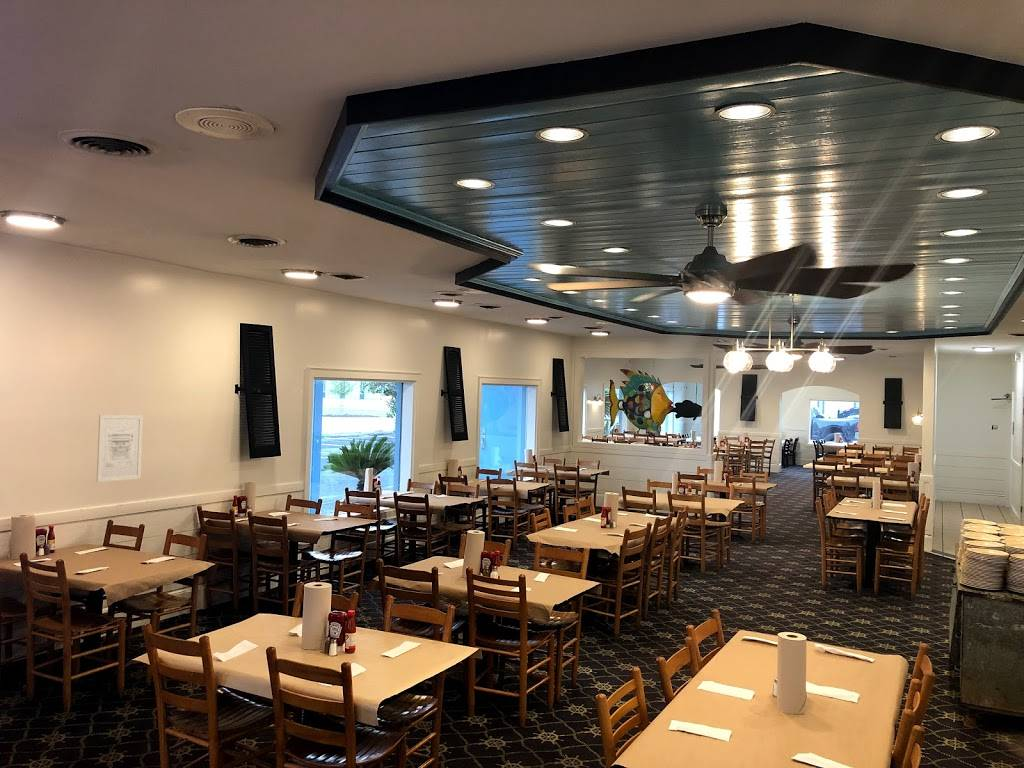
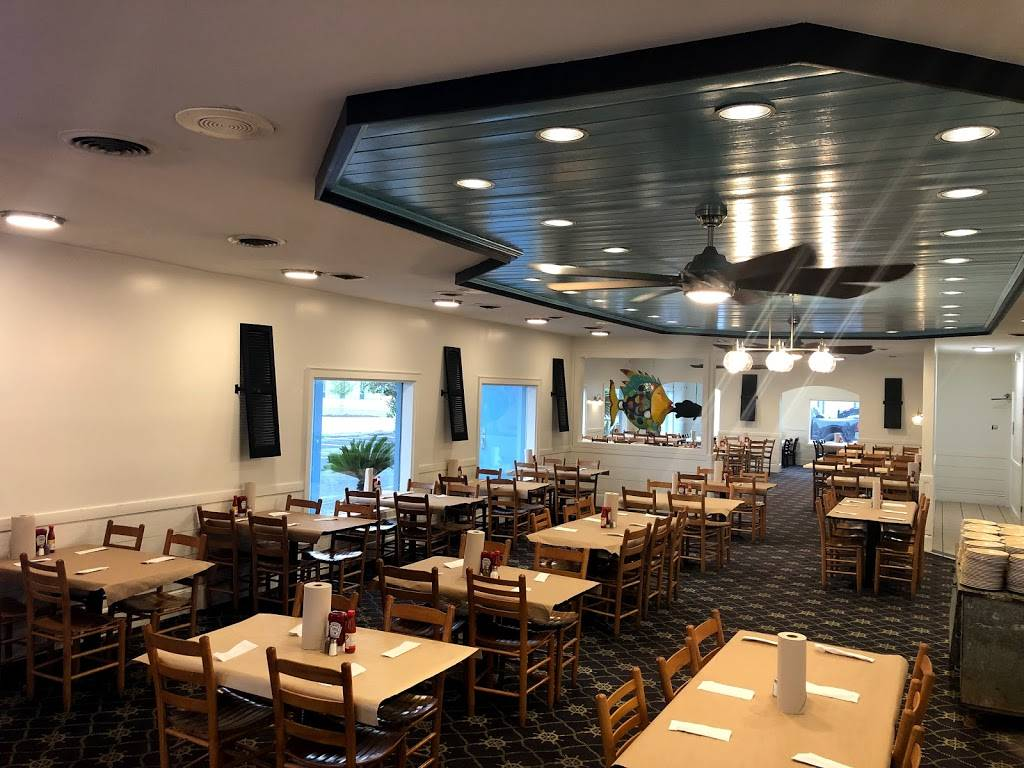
- wall art (120, 447)
